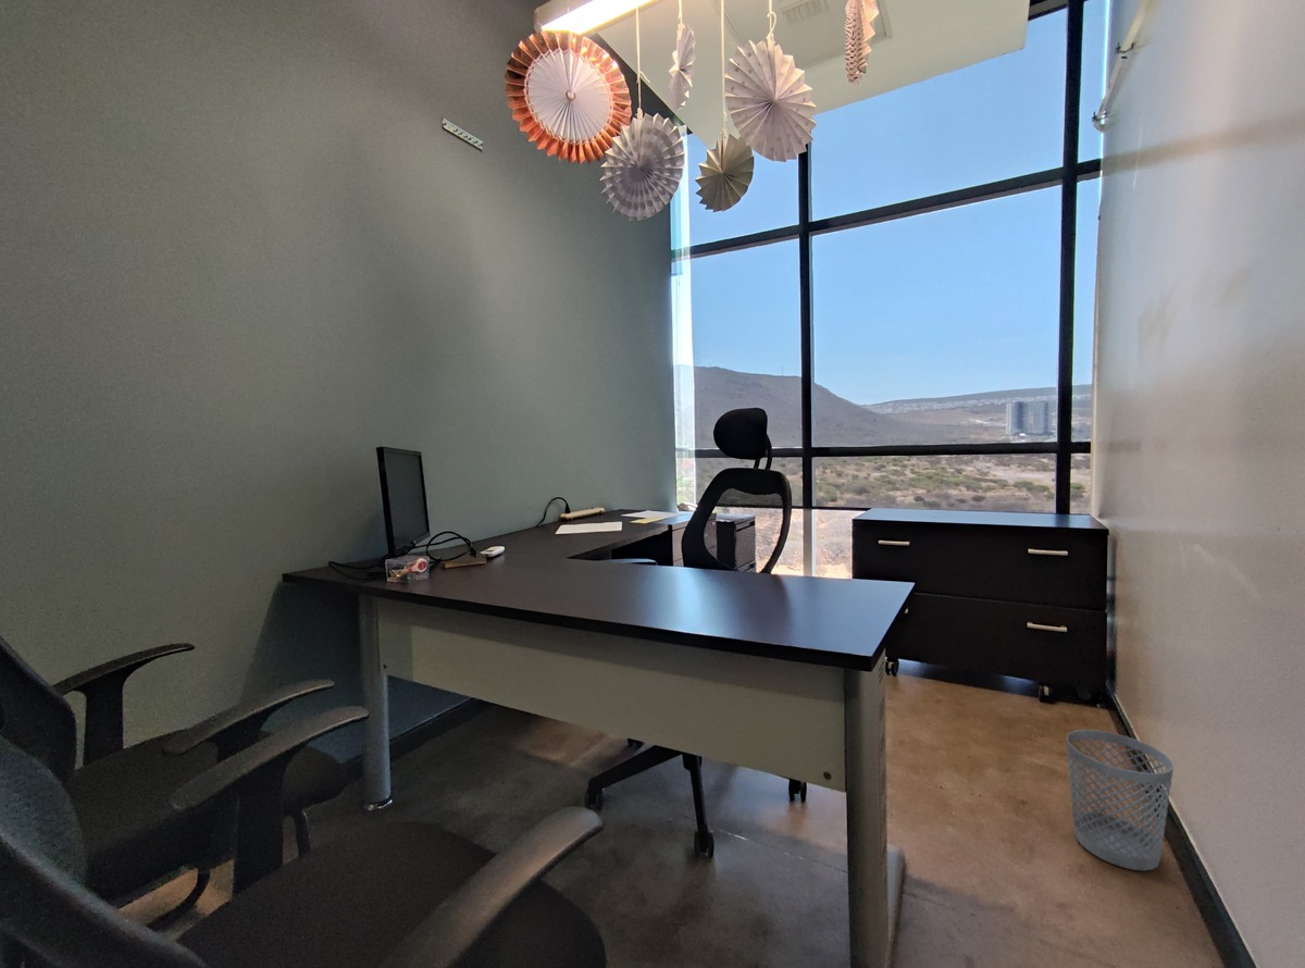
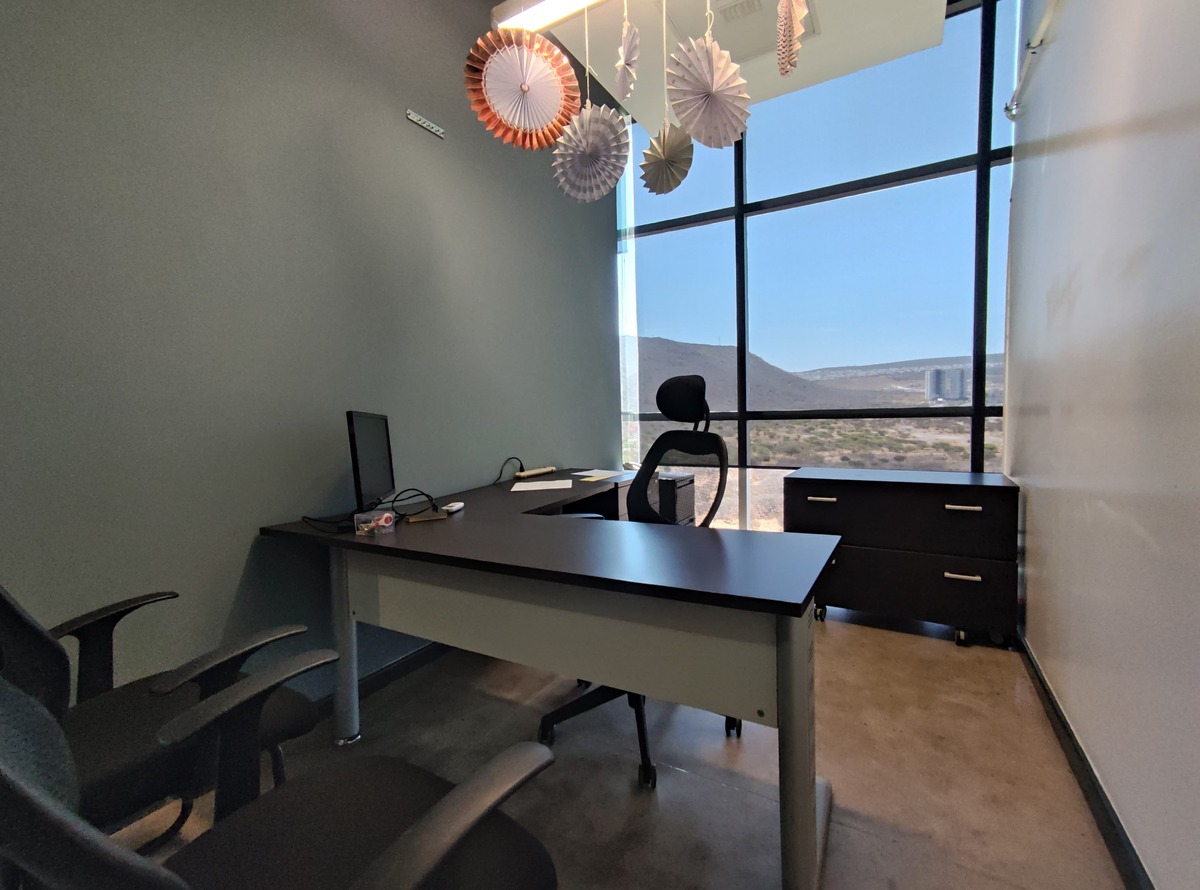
- wastebasket (1116, 798)
